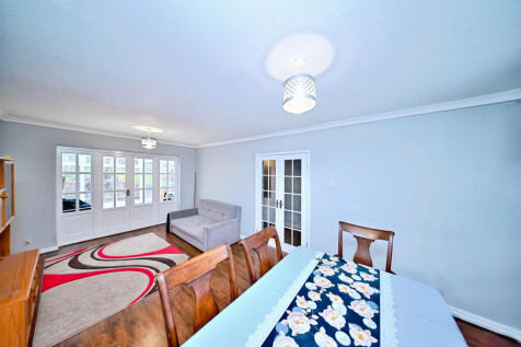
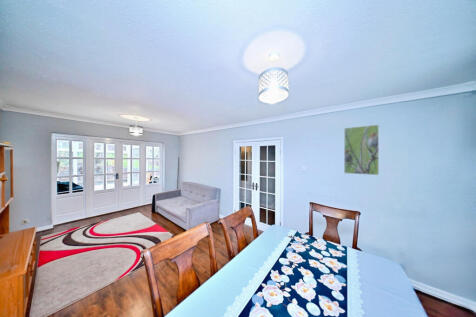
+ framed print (360, 150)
